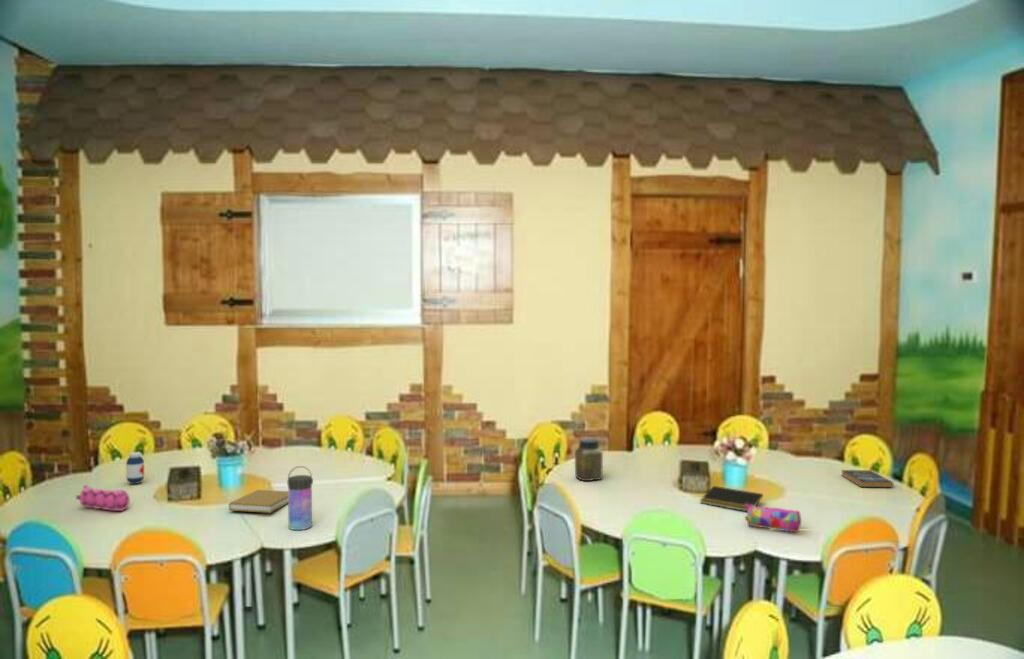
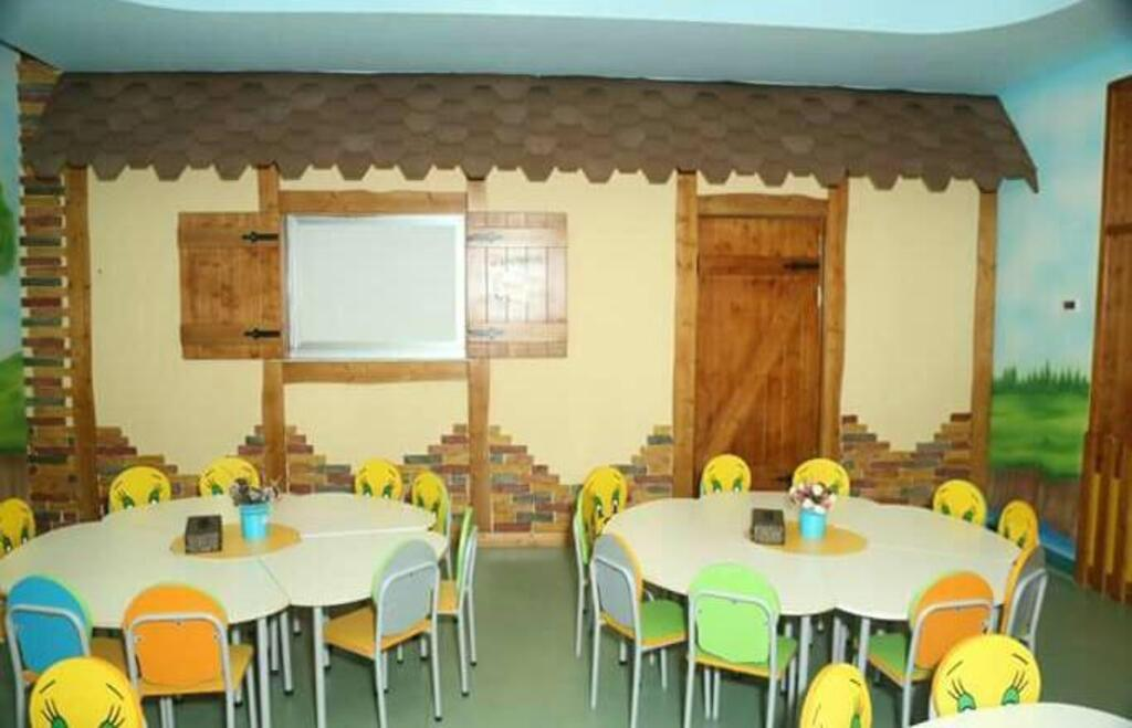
- pencil case (104, 497)
- medicine bottle (135, 468)
- jar (588, 459)
- pencil case (772, 517)
- notepad (731, 498)
- book (263, 500)
- water bottle (300, 496)
- book (866, 478)
